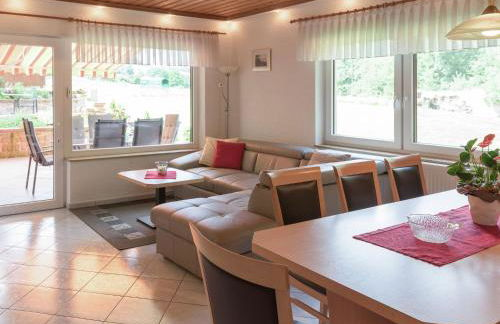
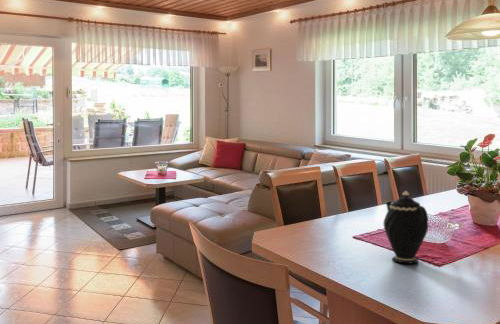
+ teapot (404, 225)
